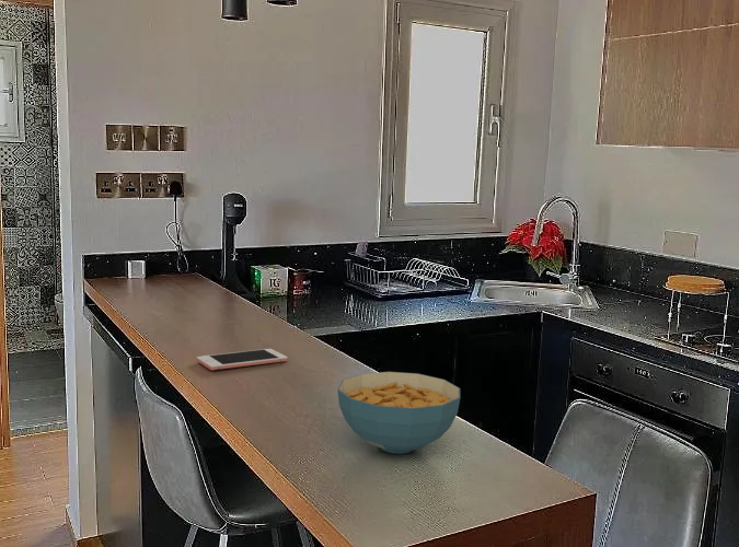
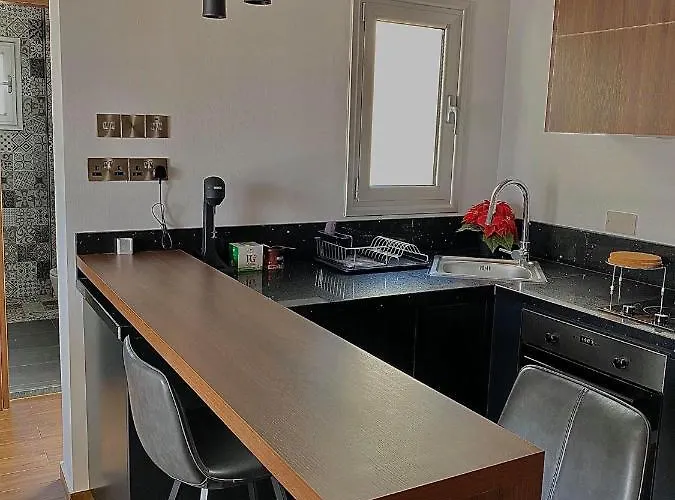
- cereal bowl (397, 418)
- cell phone (242, 359)
